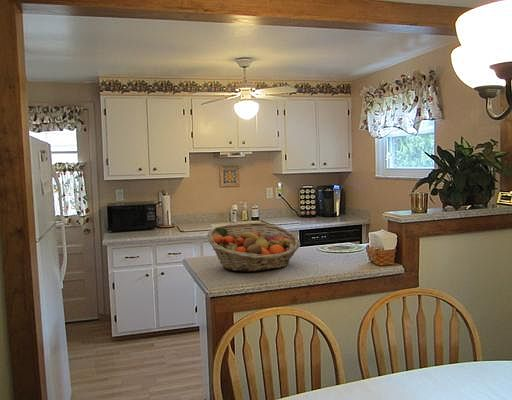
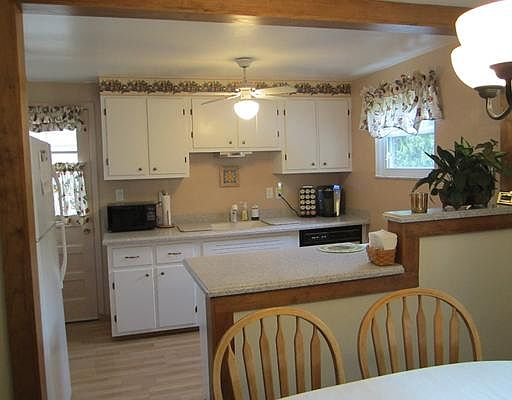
- fruit basket (253, 245)
